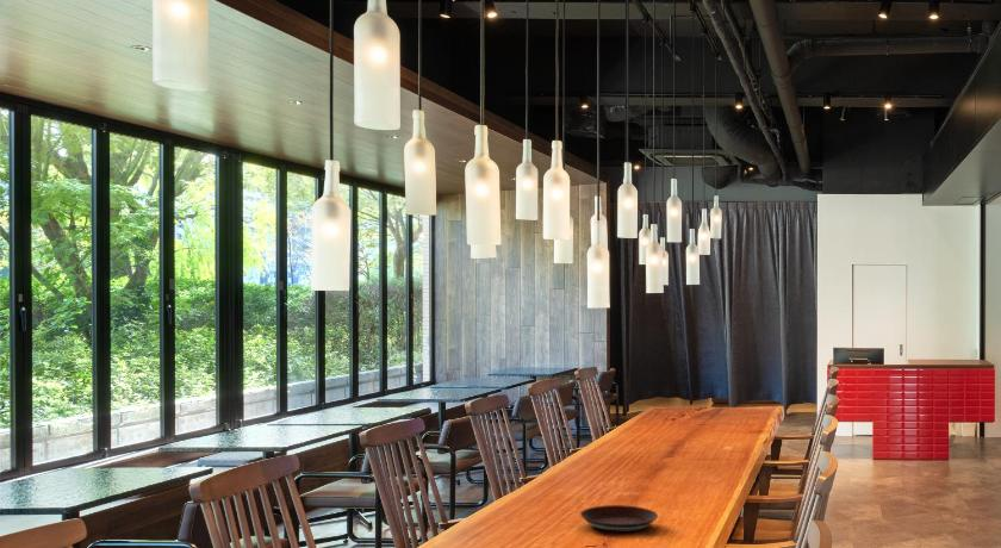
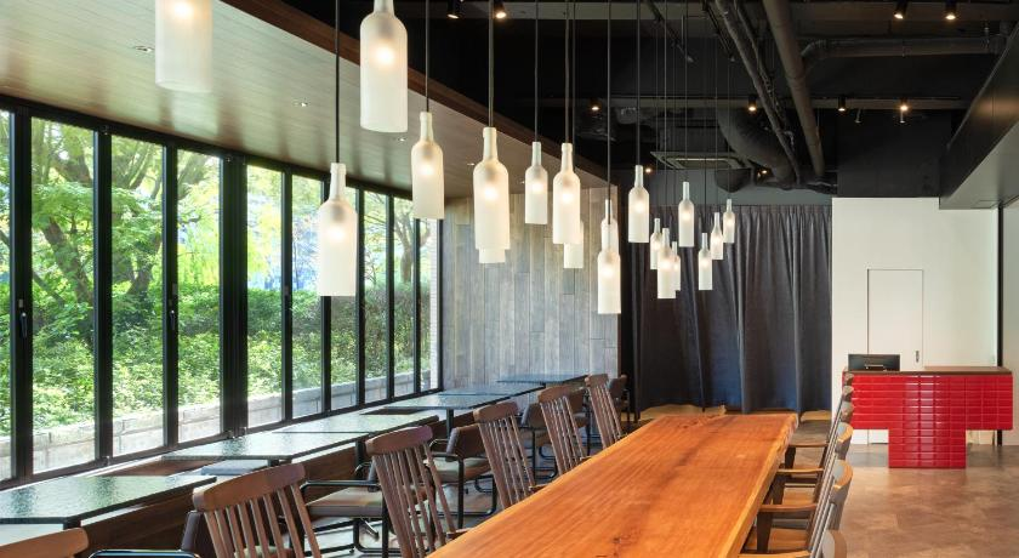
- plate (618, 519)
